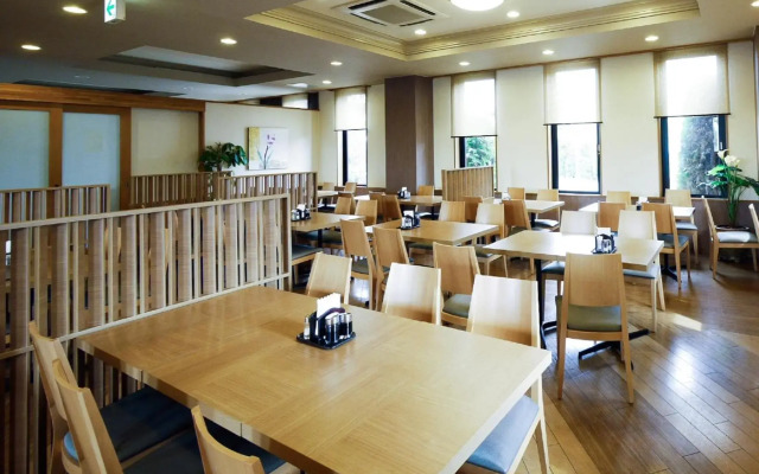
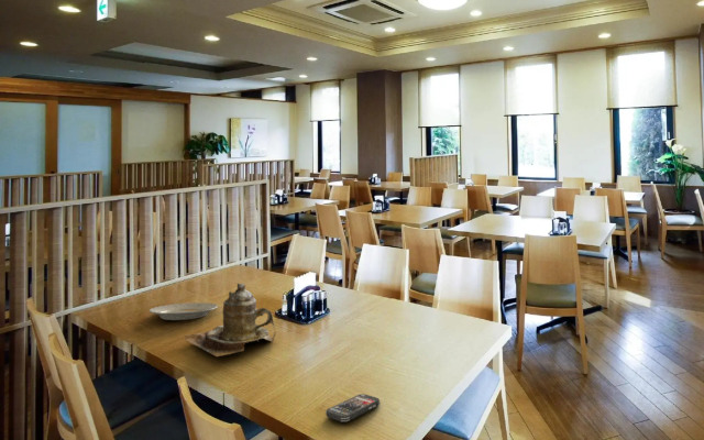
+ smartphone (353, 407)
+ teapot (232, 314)
+ plate (184, 311)
